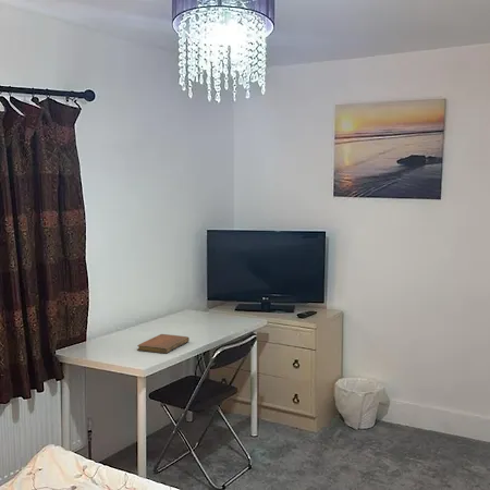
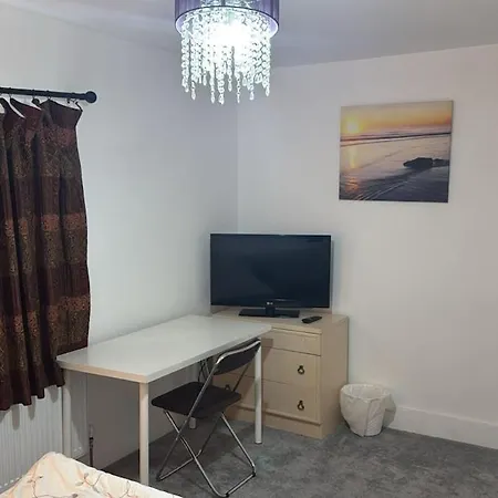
- notebook (163, 343)
